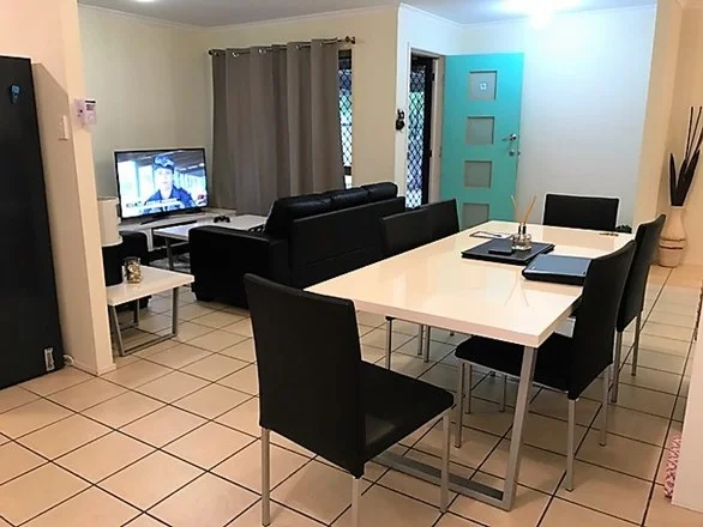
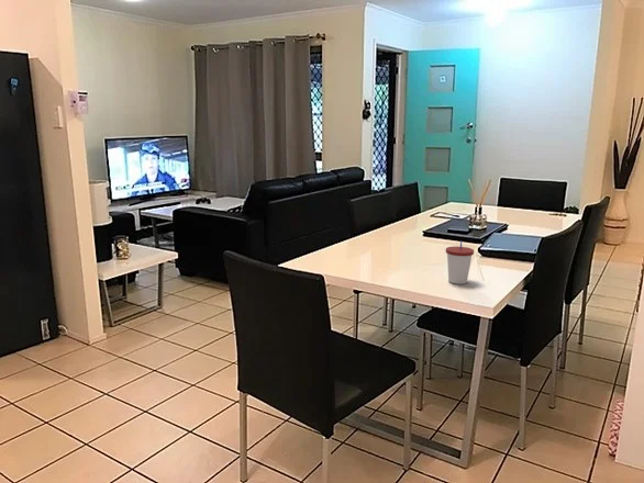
+ cup (458, 261)
